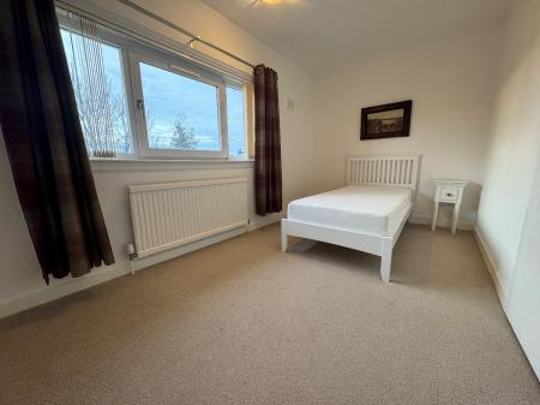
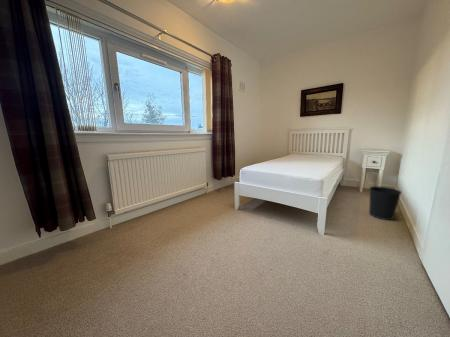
+ wastebasket (382, 203)
